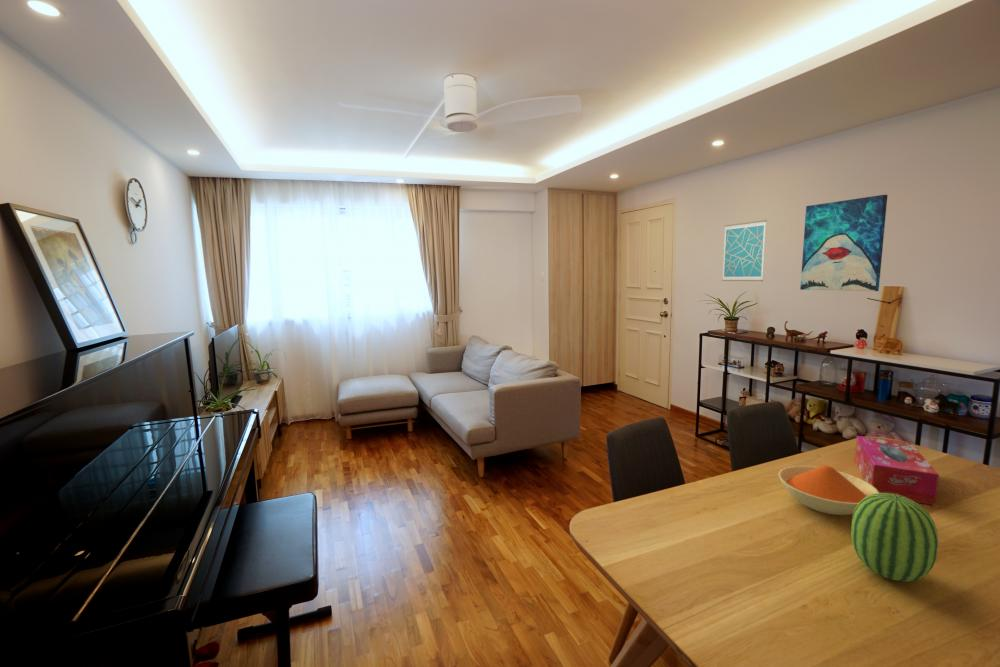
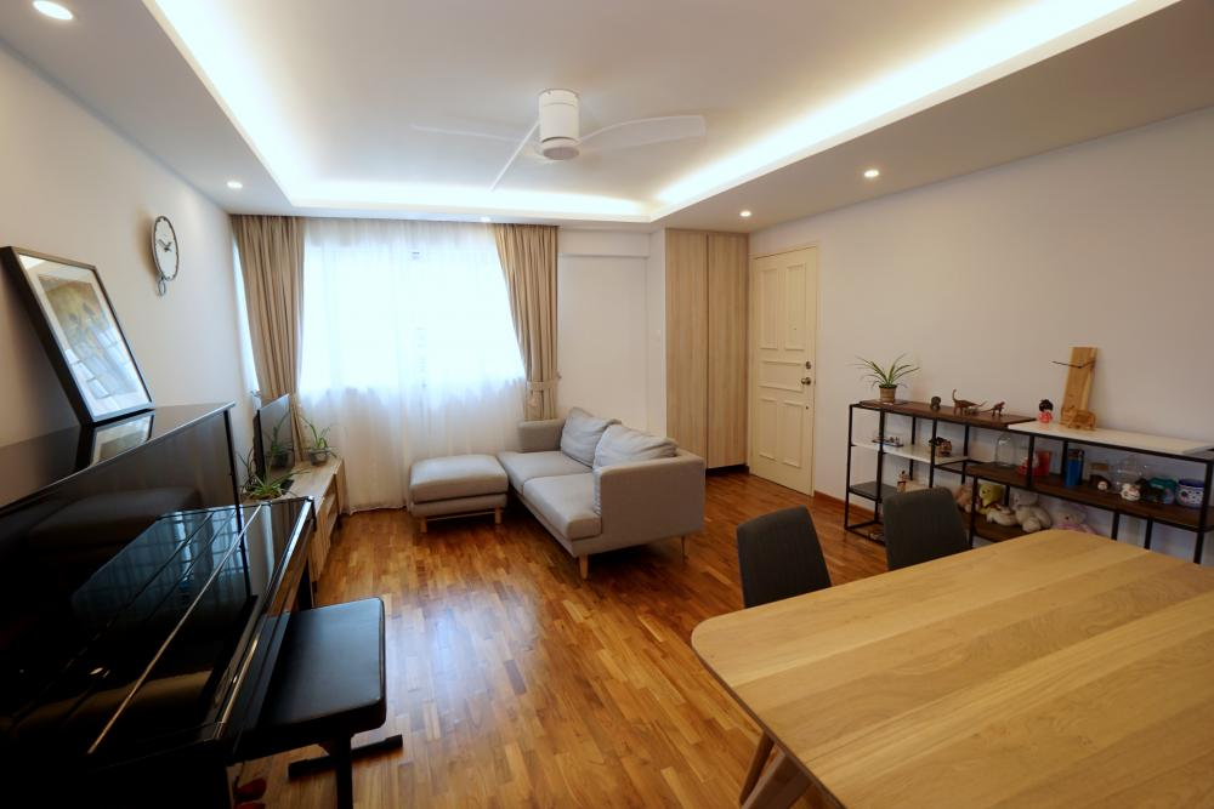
- wall art (840, 246)
- bowl (826, 486)
- tissue box (892, 466)
- fruit (892, 533)
- wall art (743, 252)
